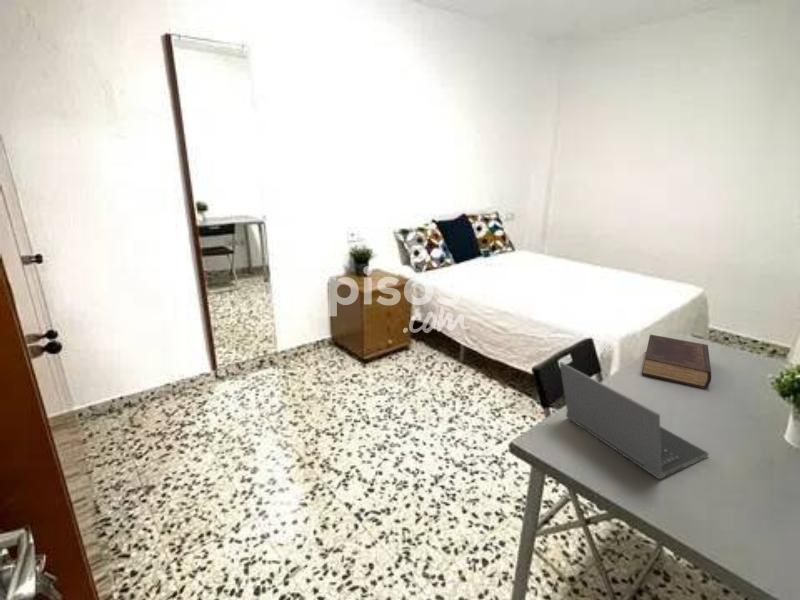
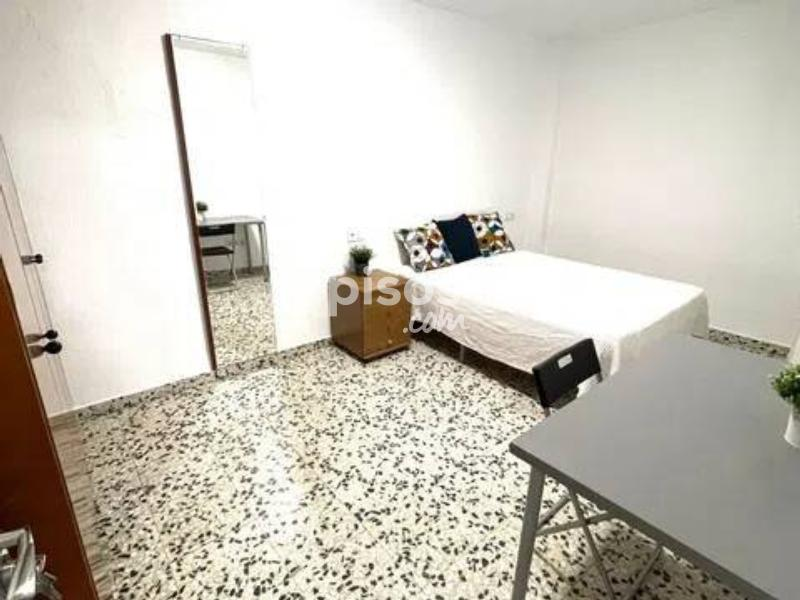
- book (676, 359)
- laptop computer (630, 407)
